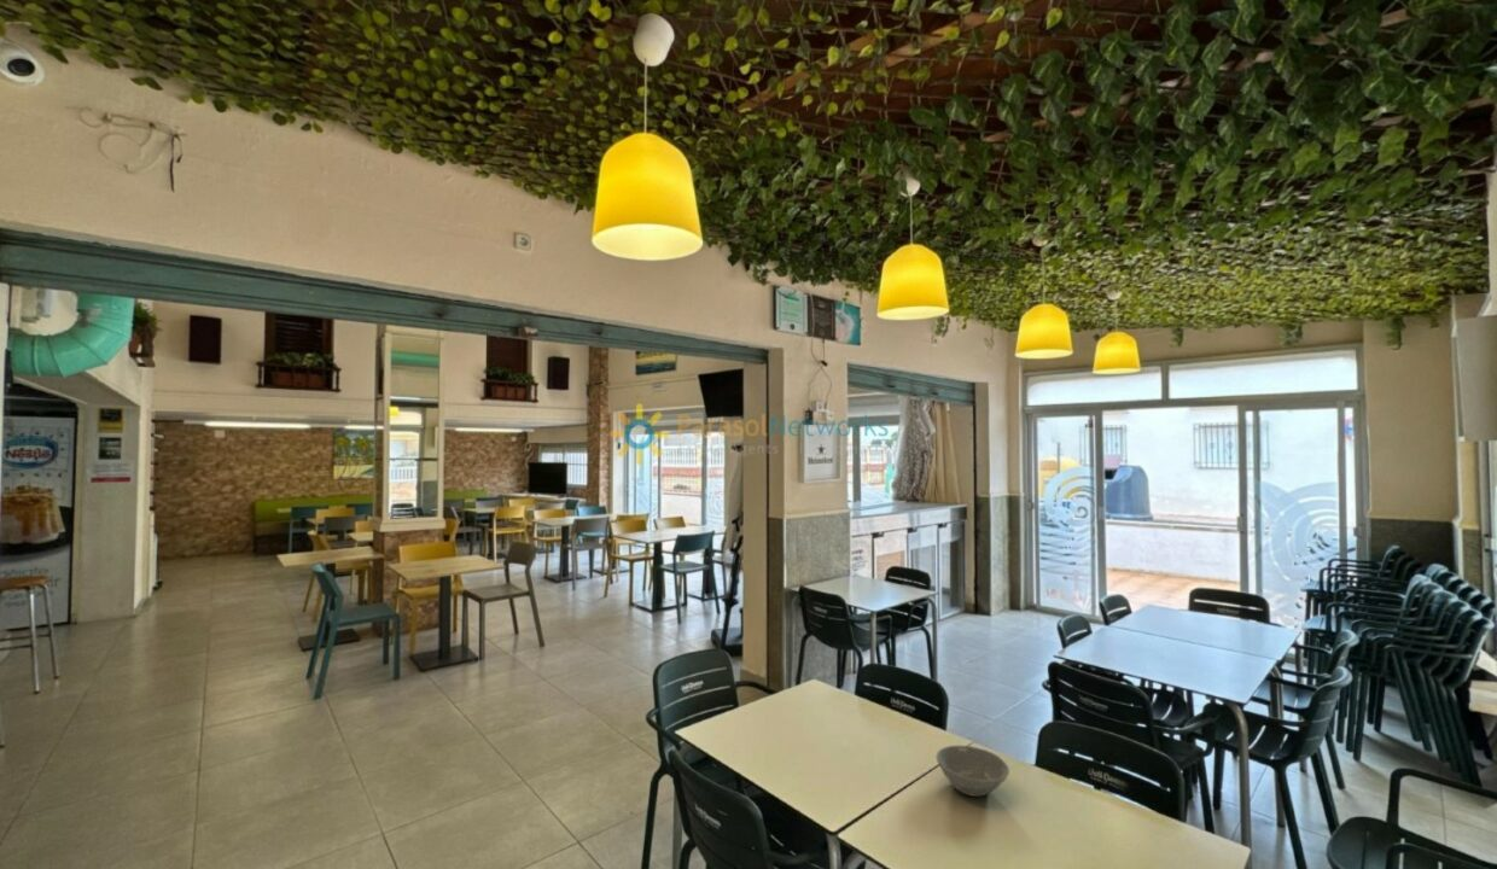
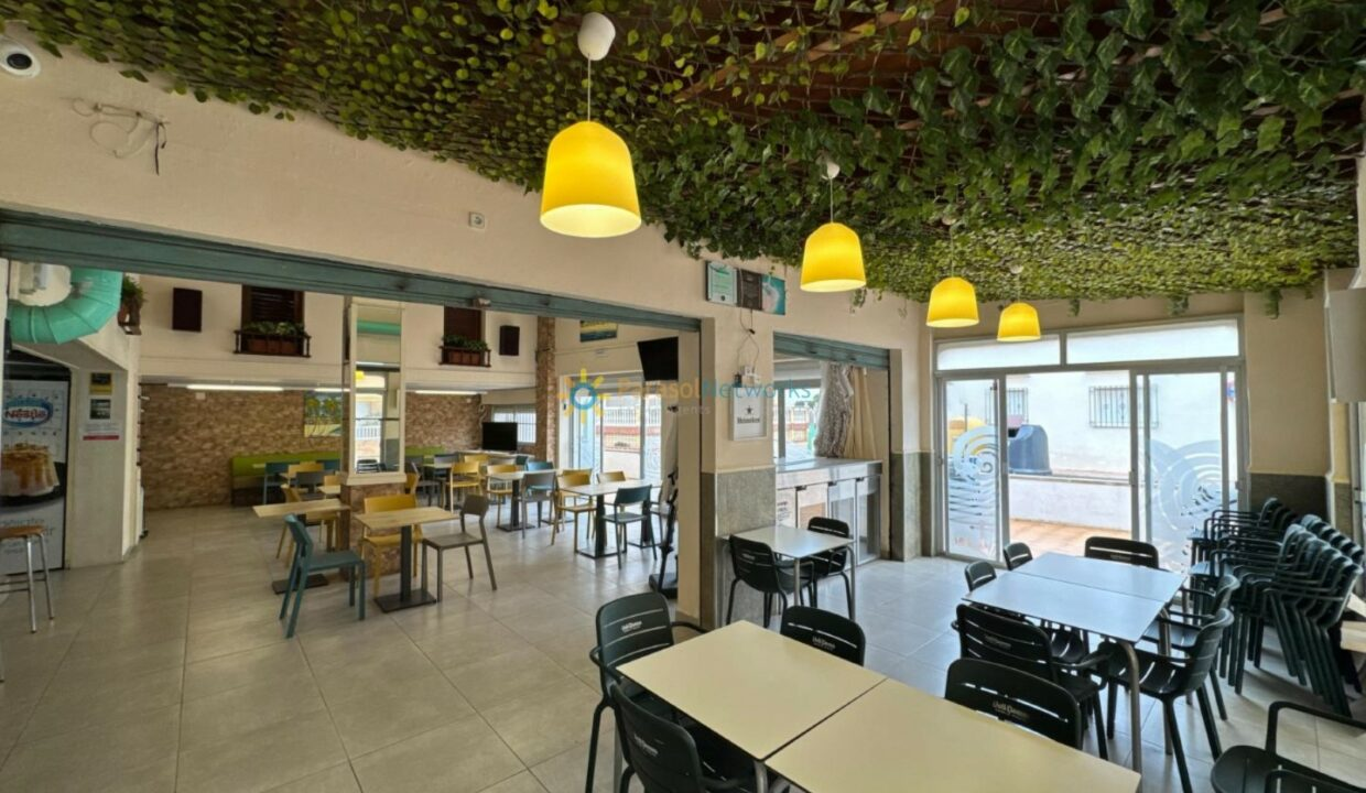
- bowl (972, 775)
